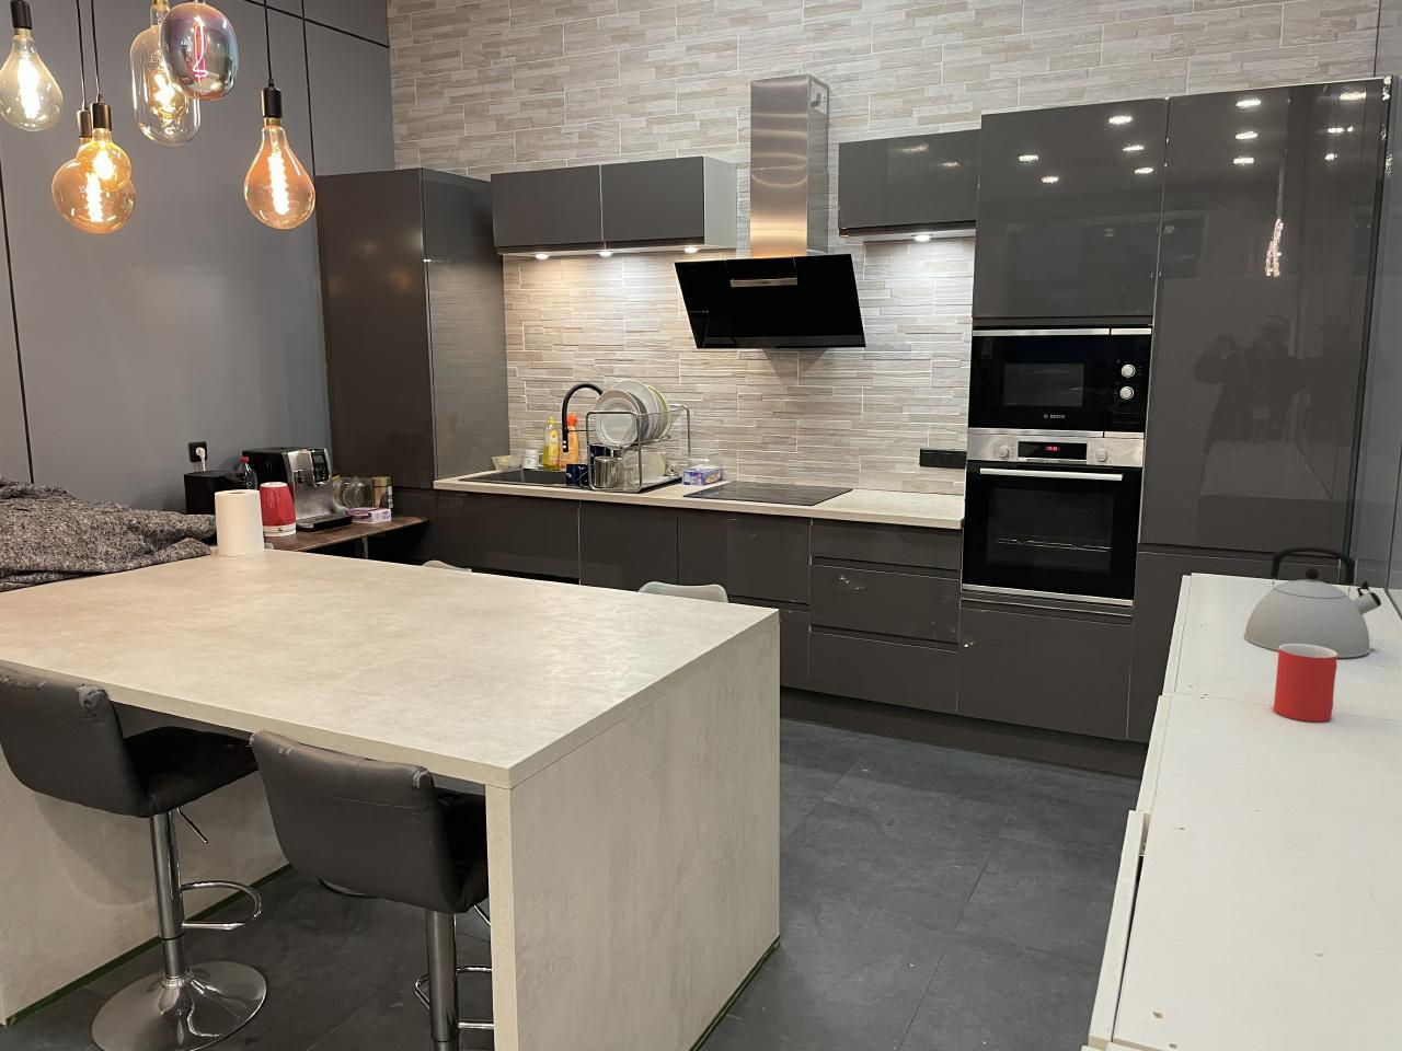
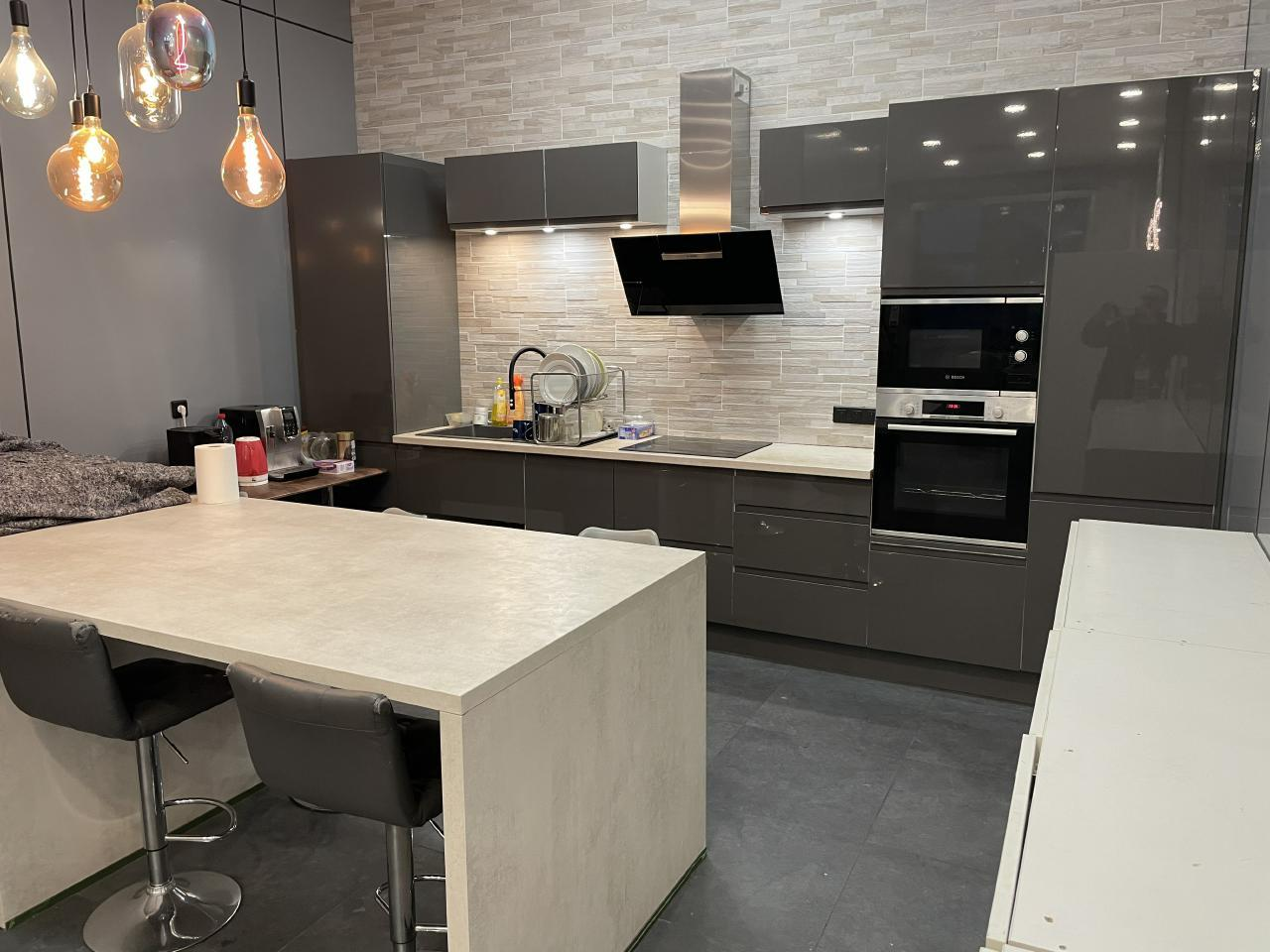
- kettle (1313, 595)
- mug (1307, 678)
